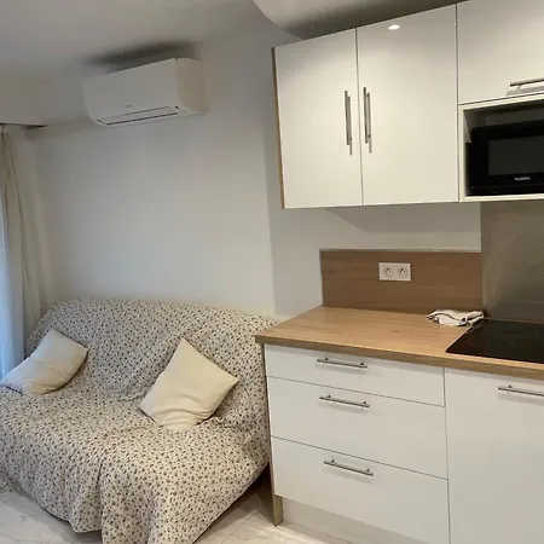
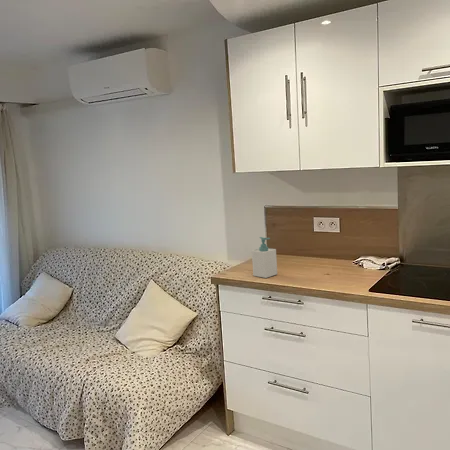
+ soap bottle (264, 256)
